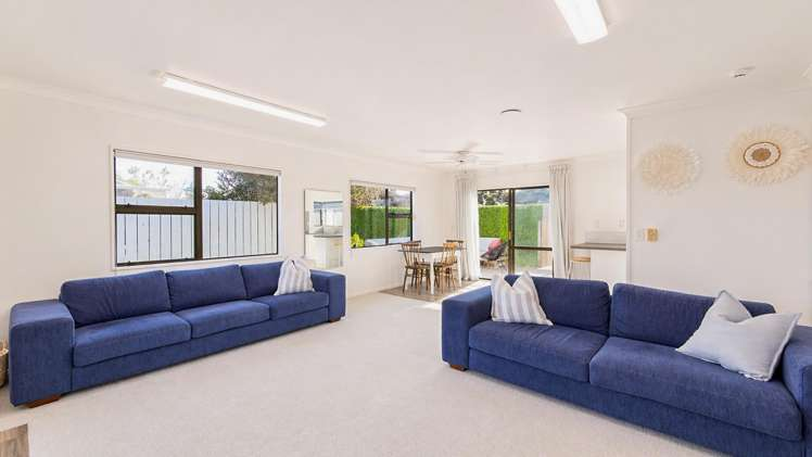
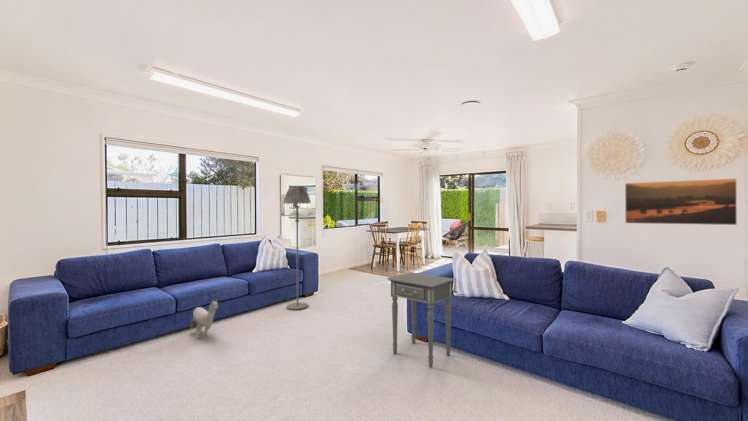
+ plush toy (203, 316)
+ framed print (676, 202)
+ floor lamp (297, 246)
+ side table (415, 316)
